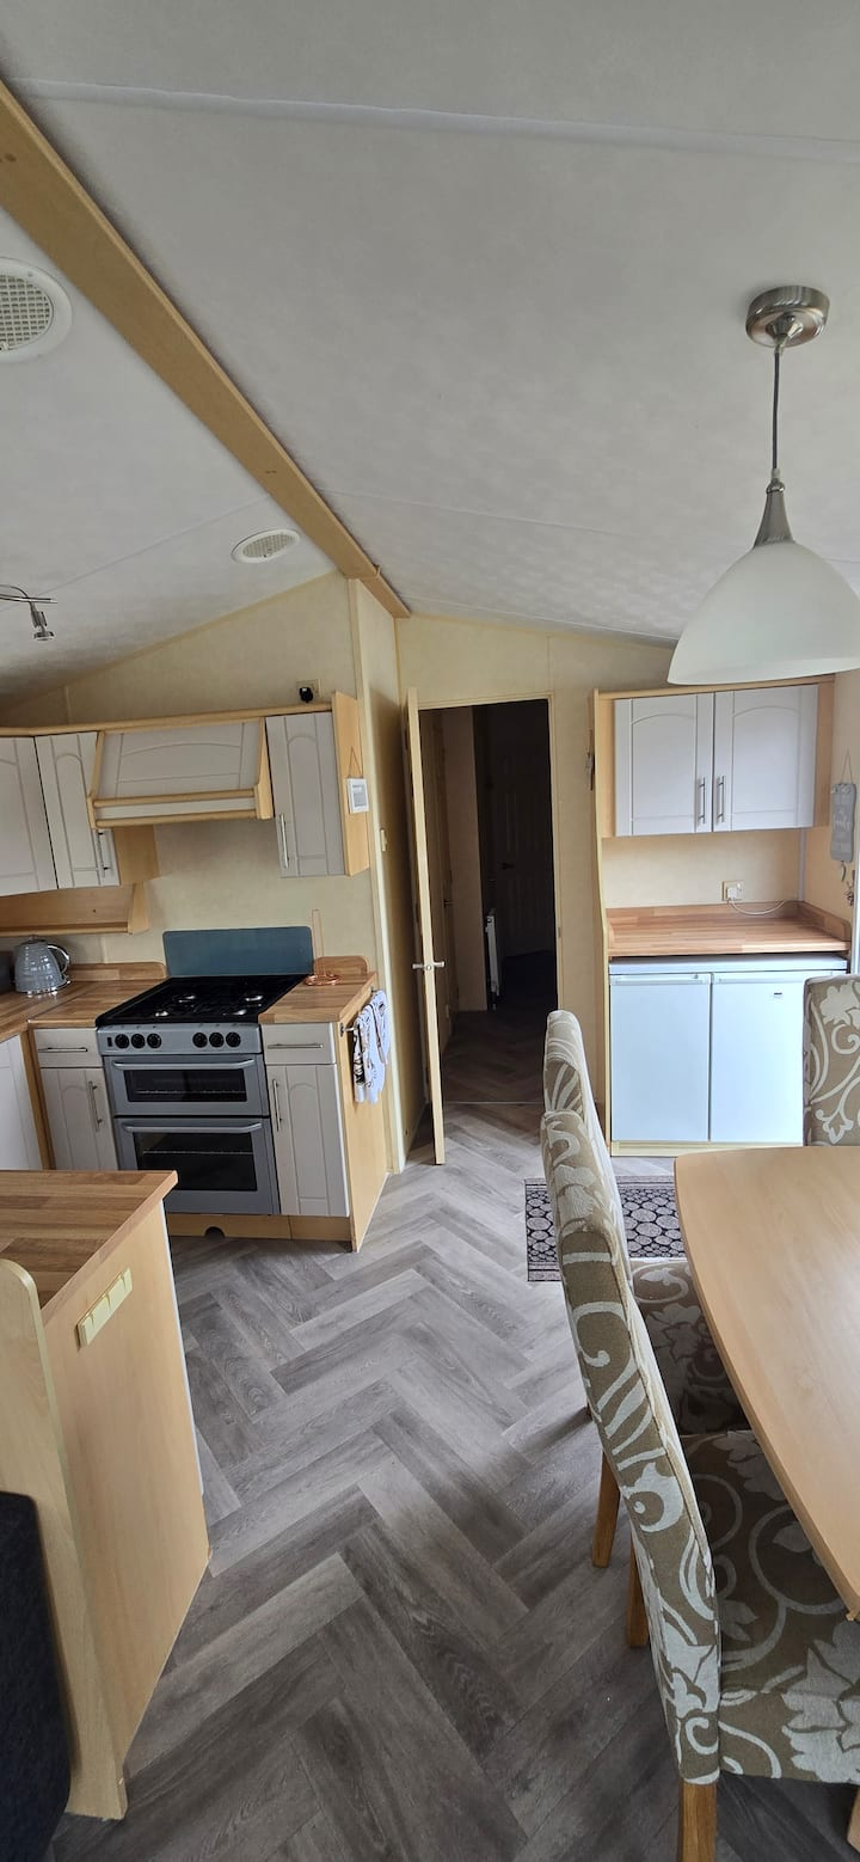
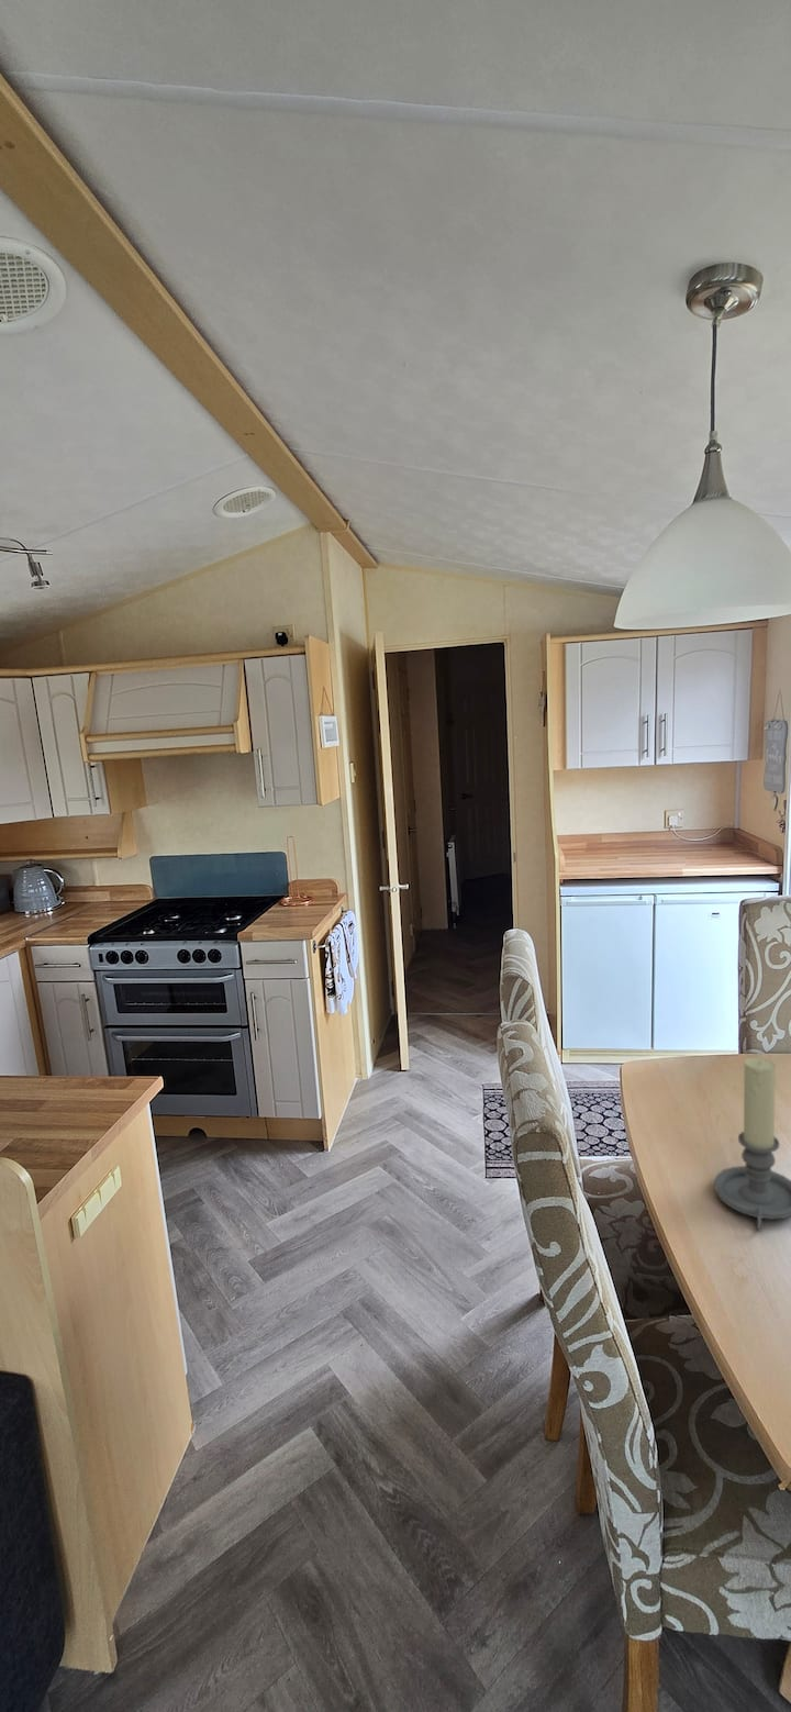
+ candle holder (758, 1135)
